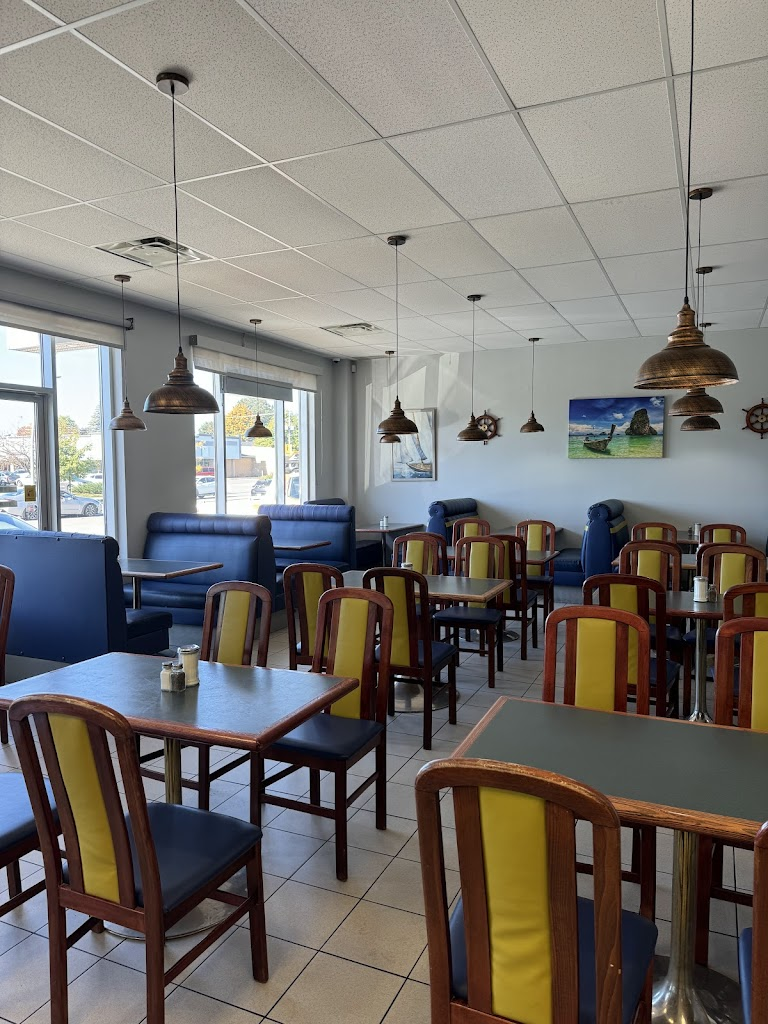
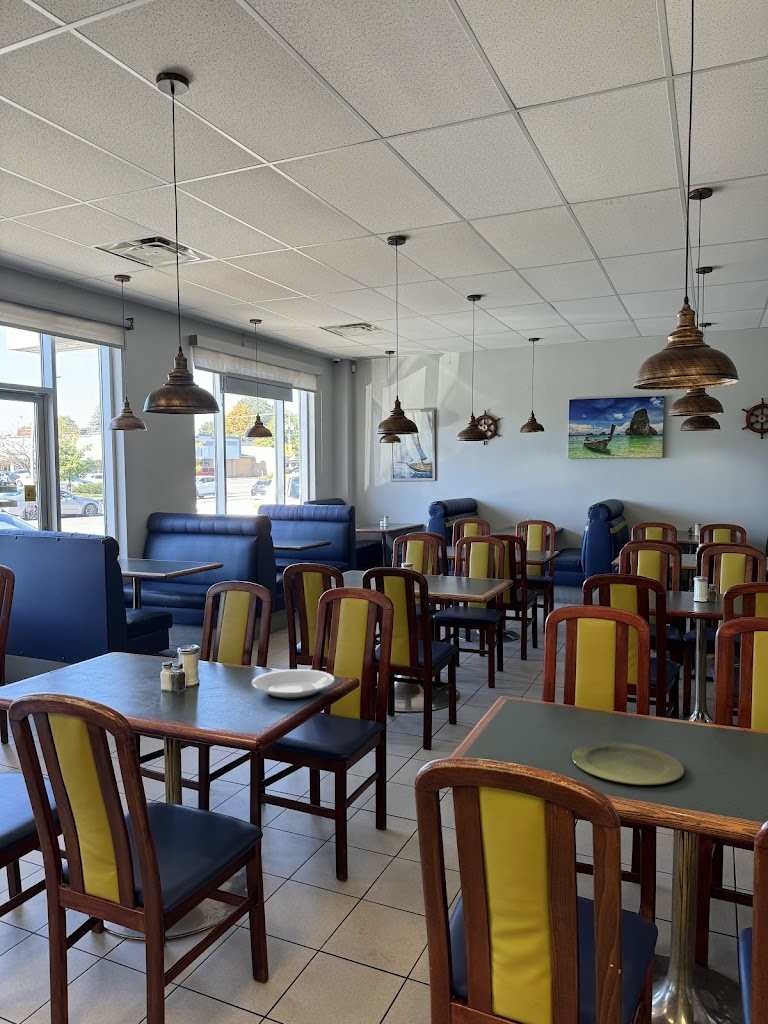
+ plate (293, 686)
+ plate (626, 762)
